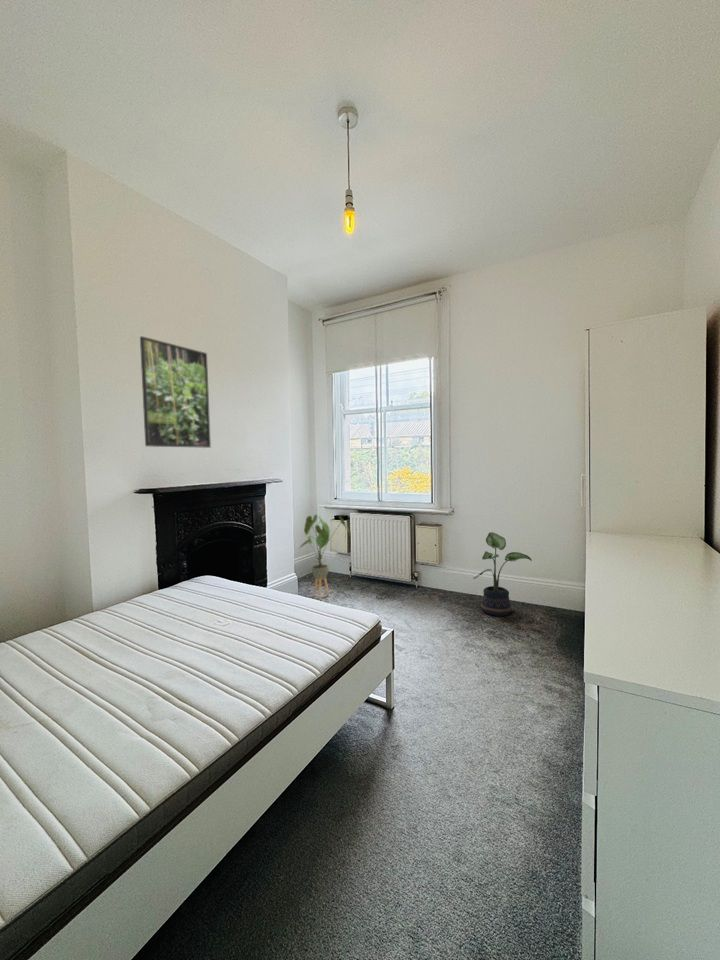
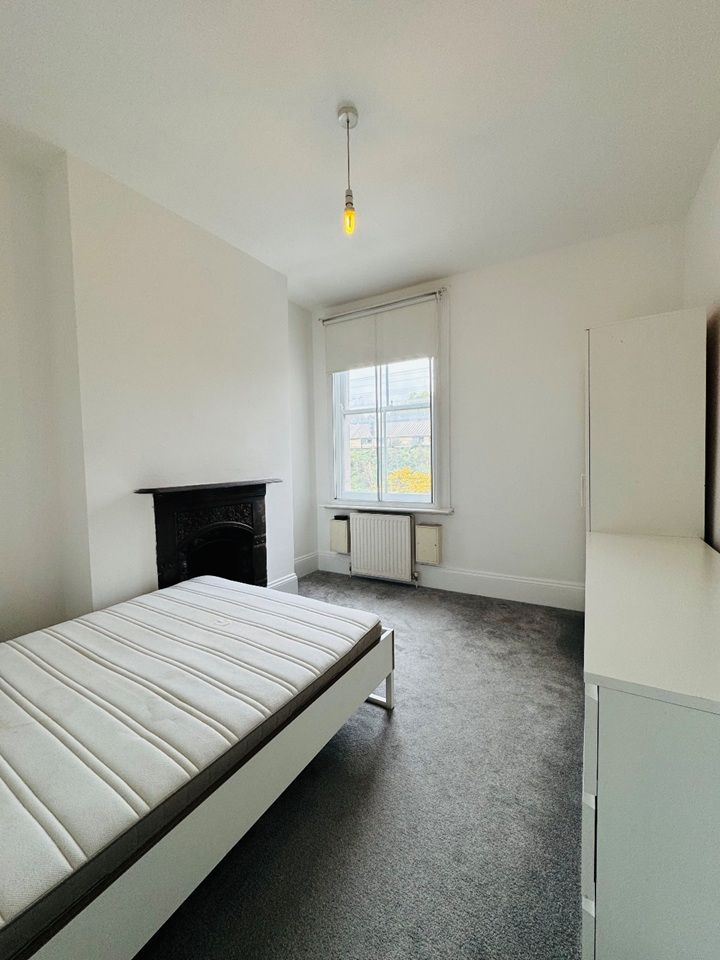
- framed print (178, 396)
- potted plant (499, 574)
- house plant (320, 554)
